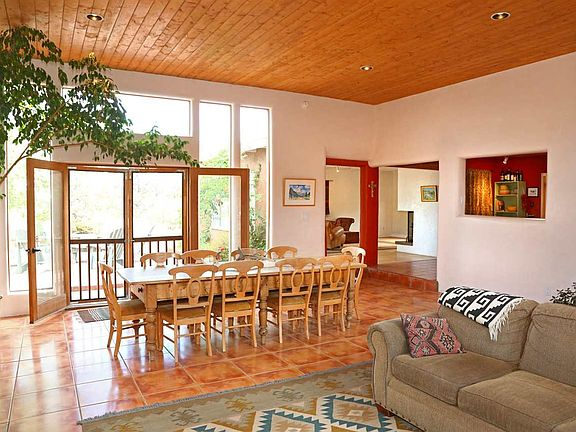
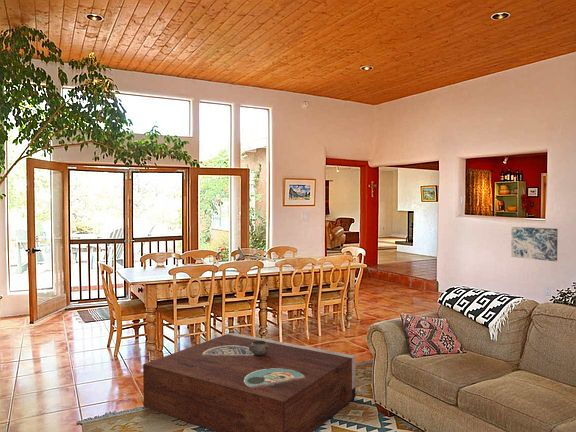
+ decorative bowl (260, 348)
+ wall art (533, 243)
+ stereo (252, 380)
